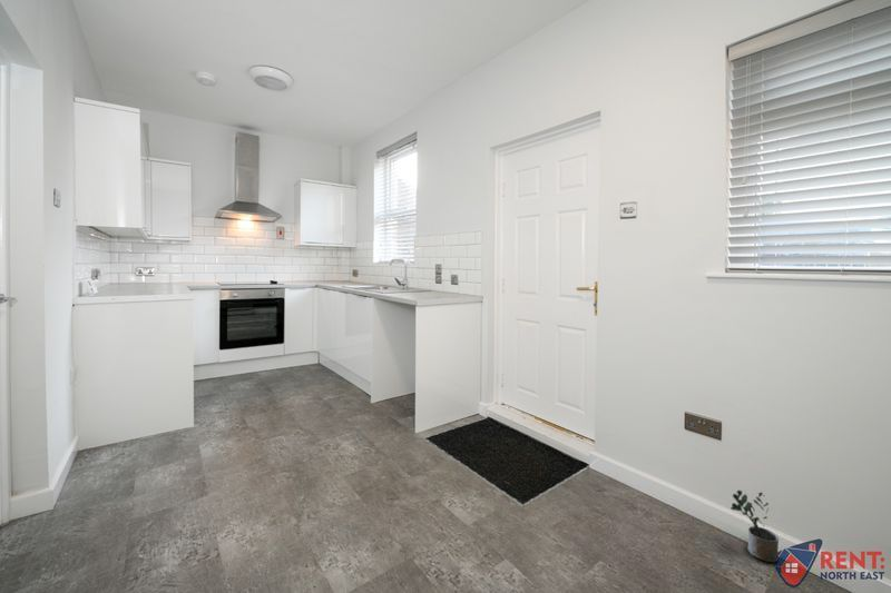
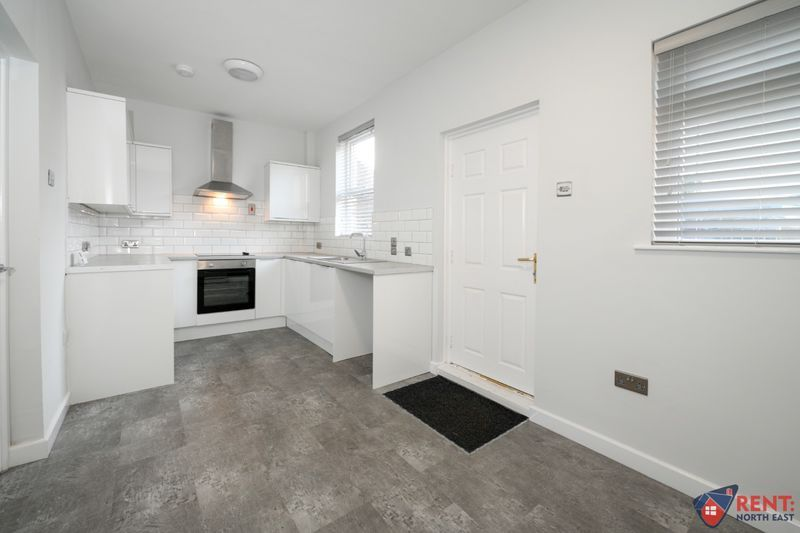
- potted plant (754, 522)
